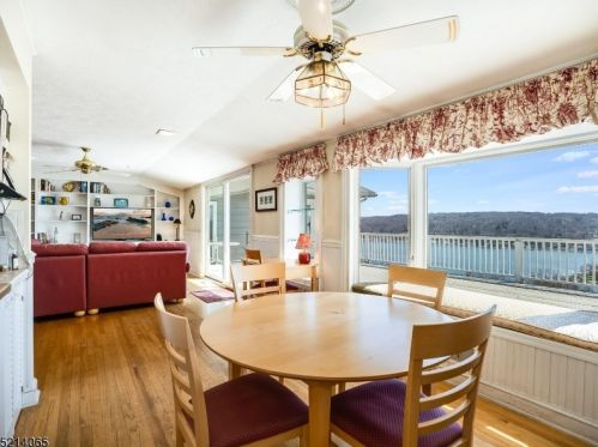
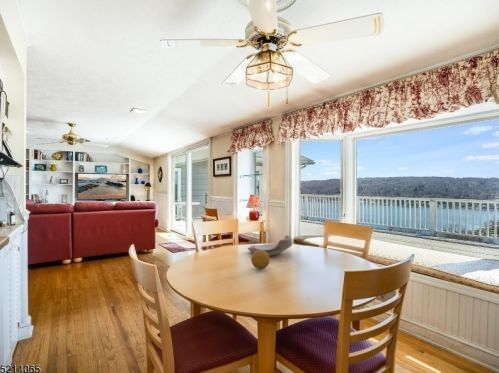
+ fruit (260, 259)
+ bowl (270, 244)
